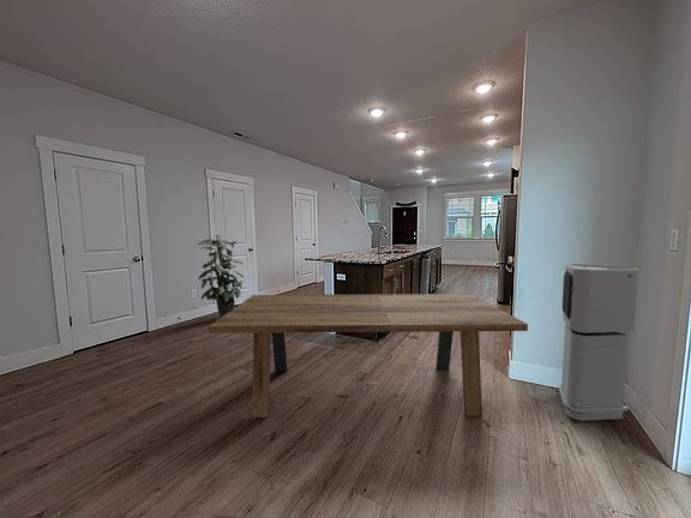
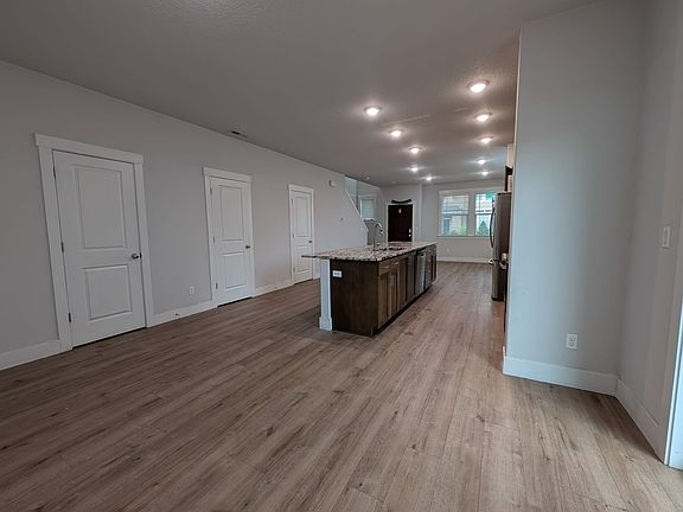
- indoor plant (221, 277)
- dining table (363, 331)
- air purifier (596, 341)
